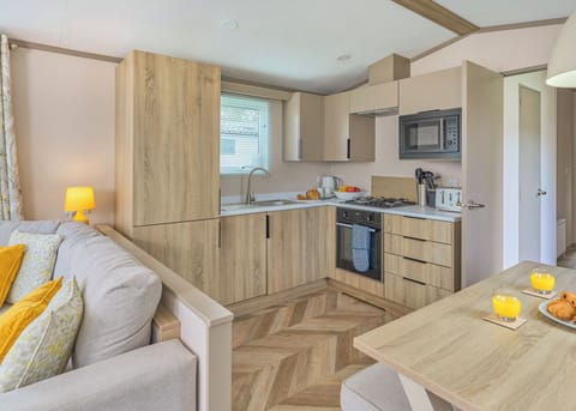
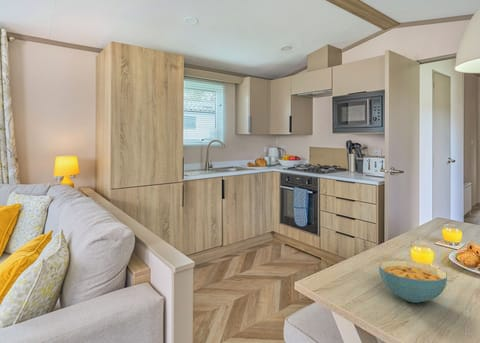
+ cereal bowl (411, 284)
